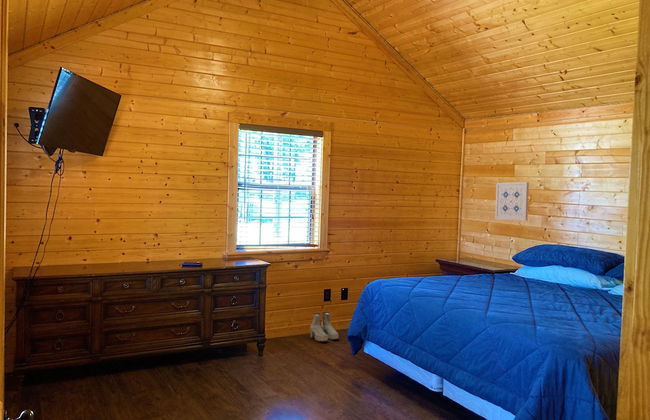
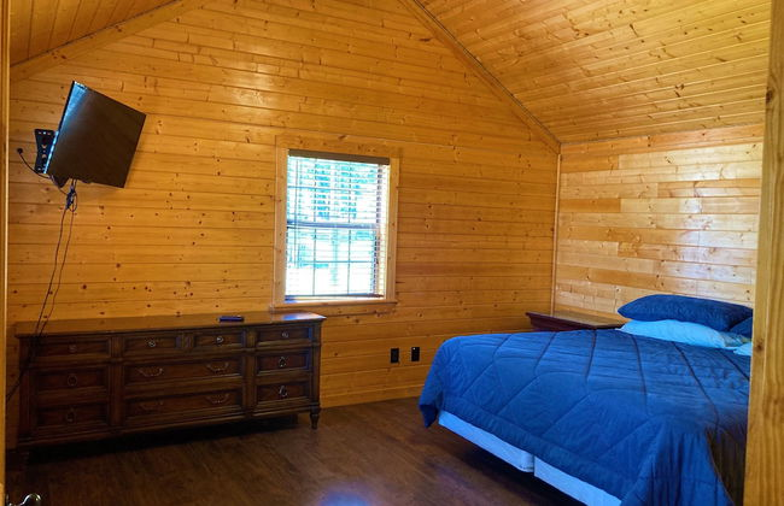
- wall art (511, 201)
- boots (324, 326)
